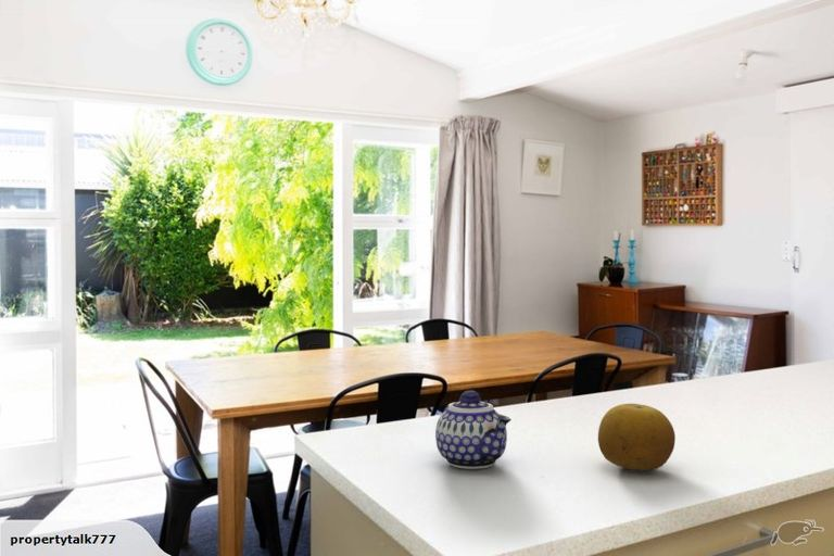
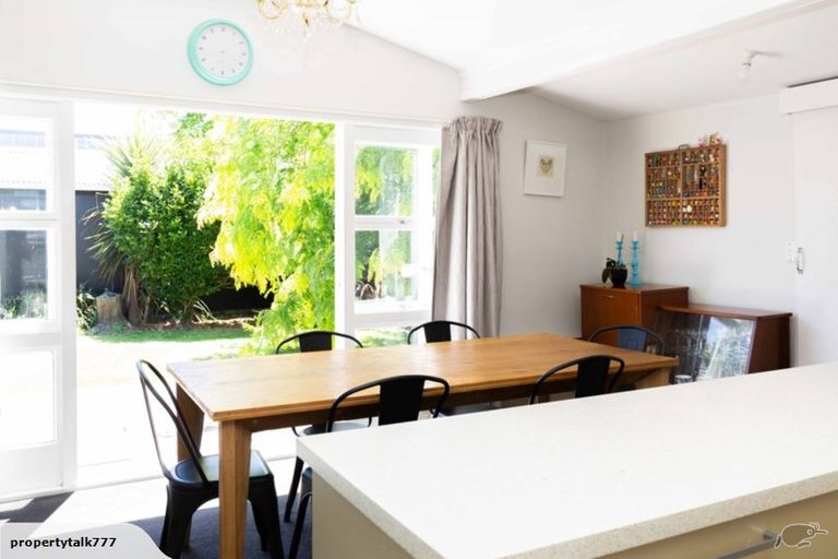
- fruit (635, 437)
- teapot (471, 427)
